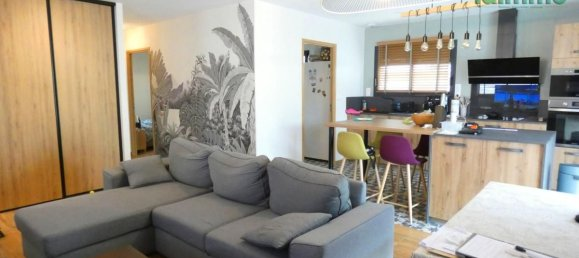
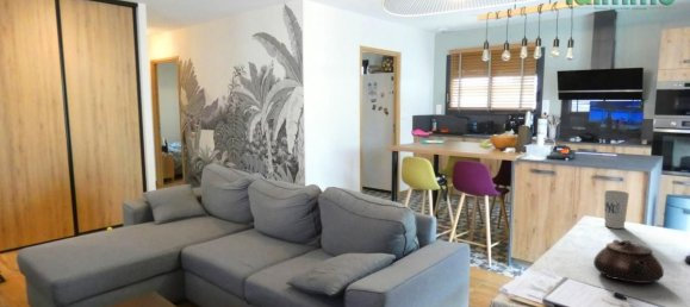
+ teapot (628, 258)
+ cup (615, 209)
